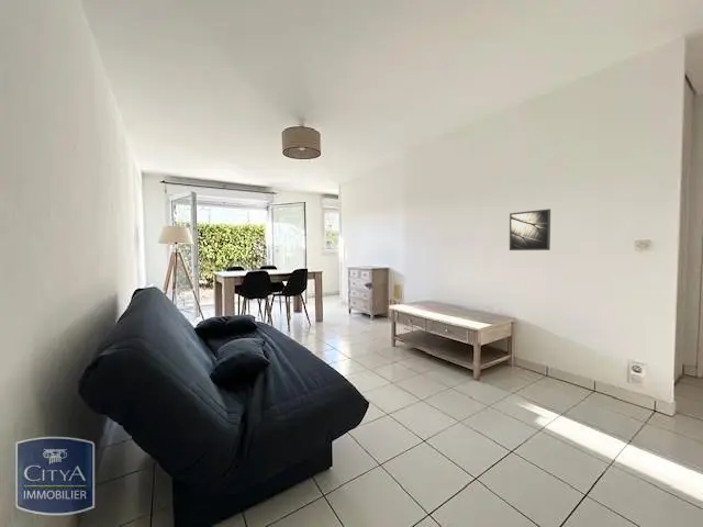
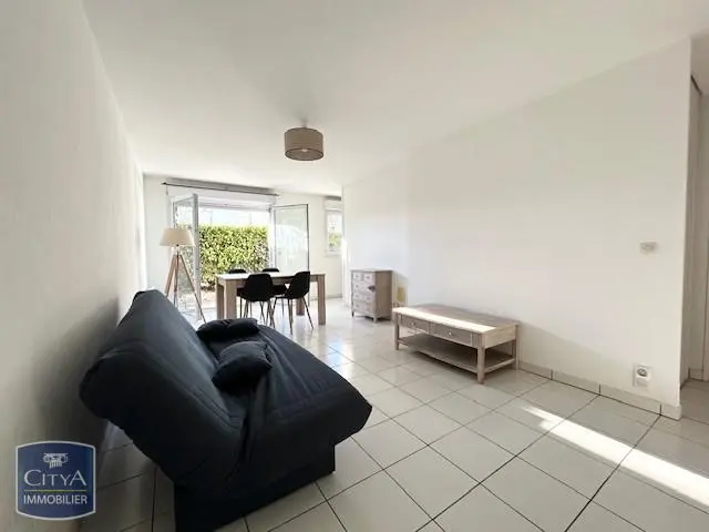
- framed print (528, 231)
